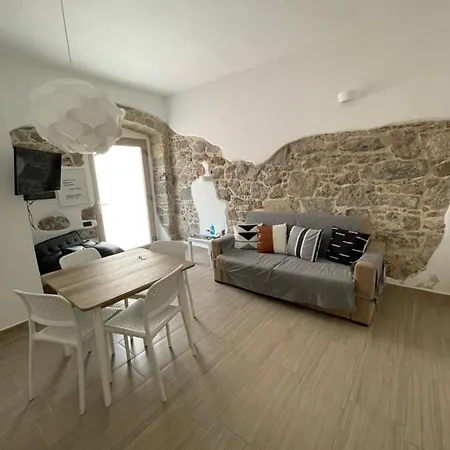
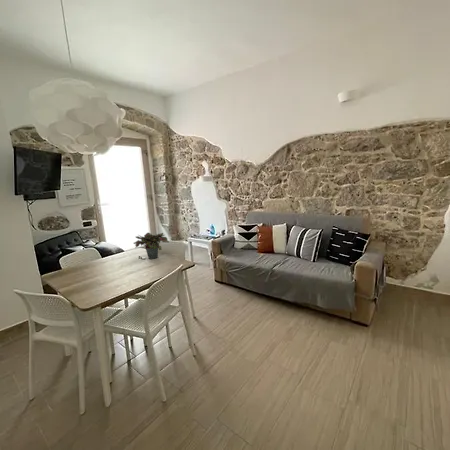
+ potted plant (152, 245)
